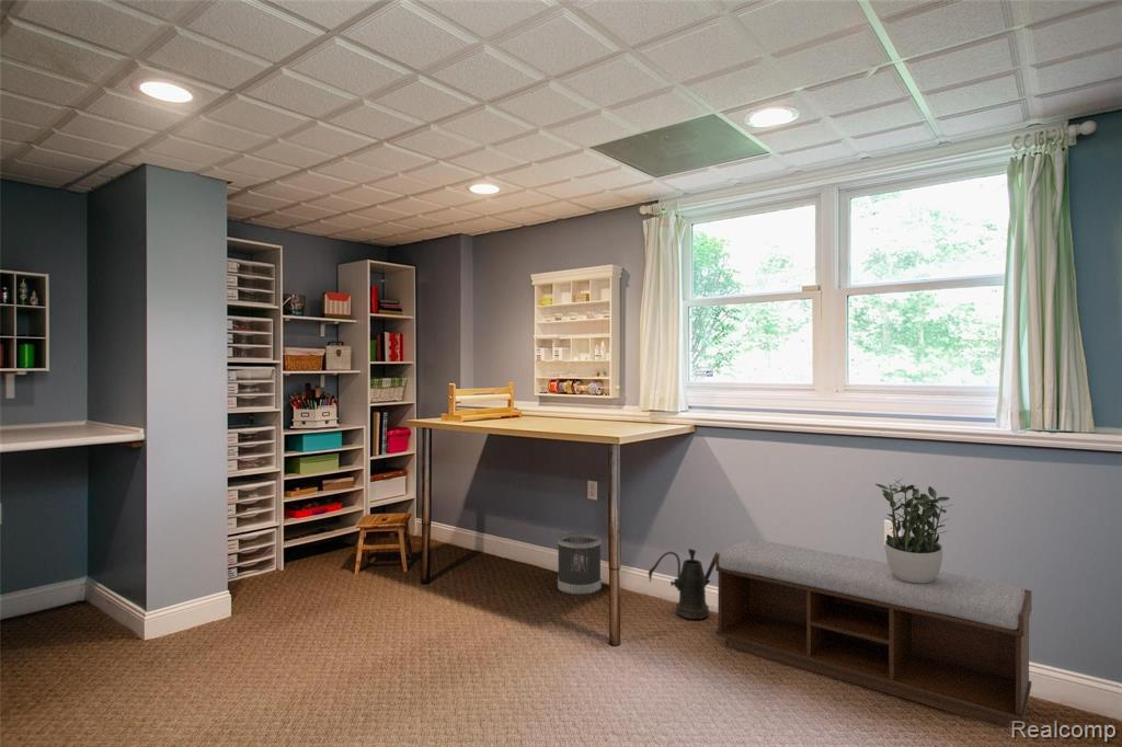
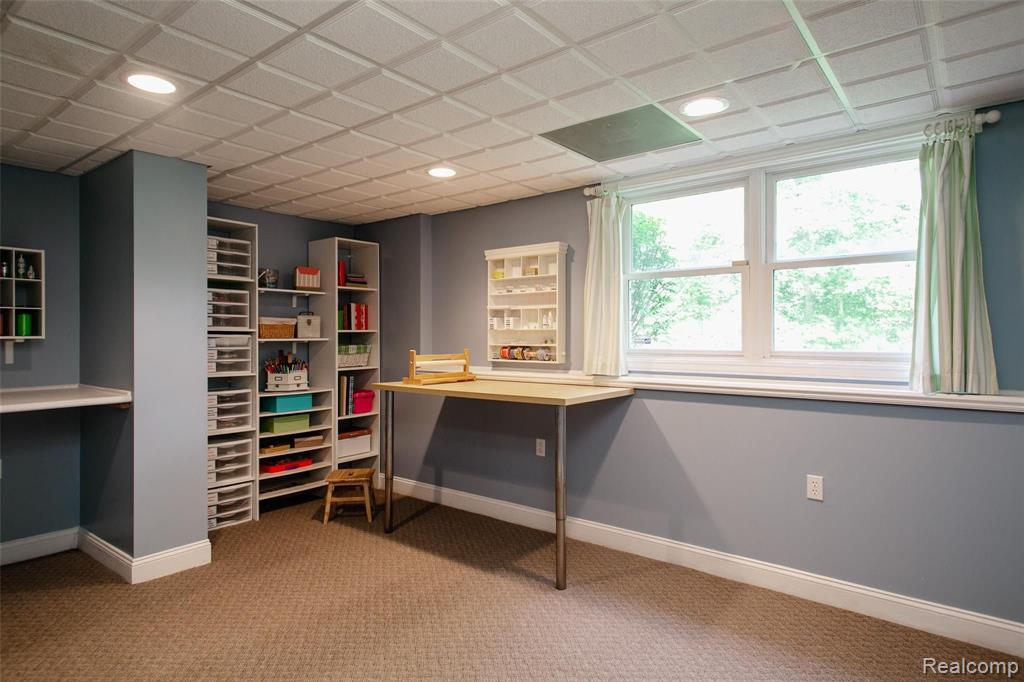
- watering can (685, 582)
- wastebasket (580, 562)
- bench (859, 617)
- potted plant (915, 527)
